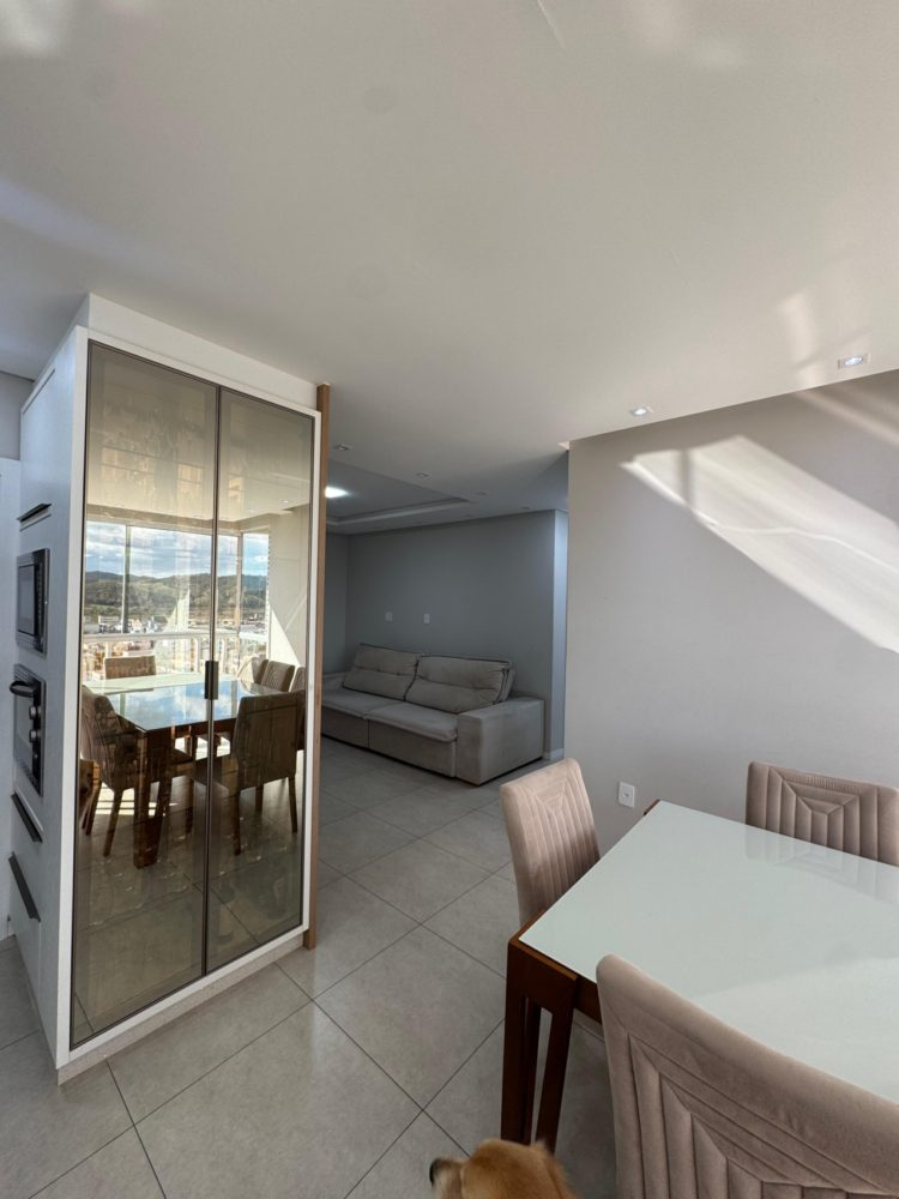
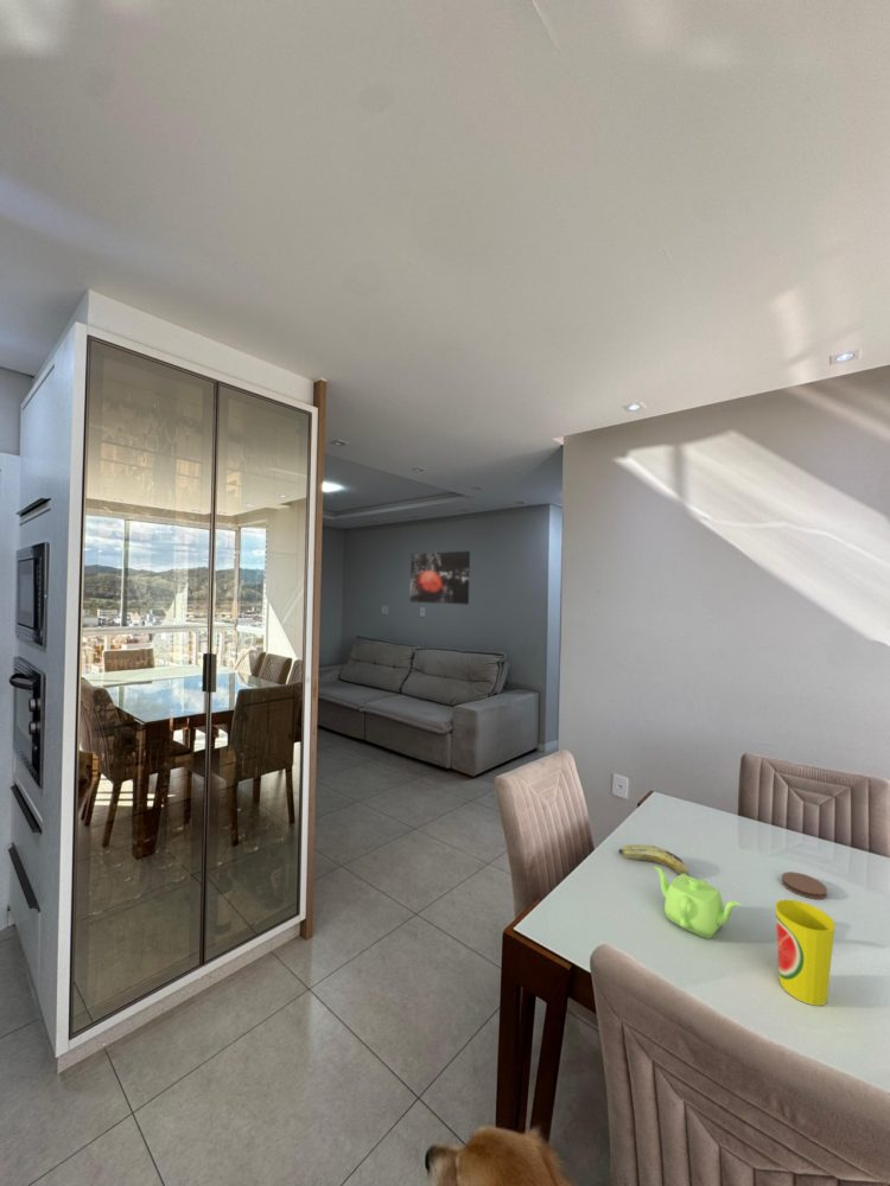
+ fruit (659, 860)
+ cup (803, 951)
+ teapot (693, 901)
+ wall art (438, 578)
+ coaster (803, 885)
